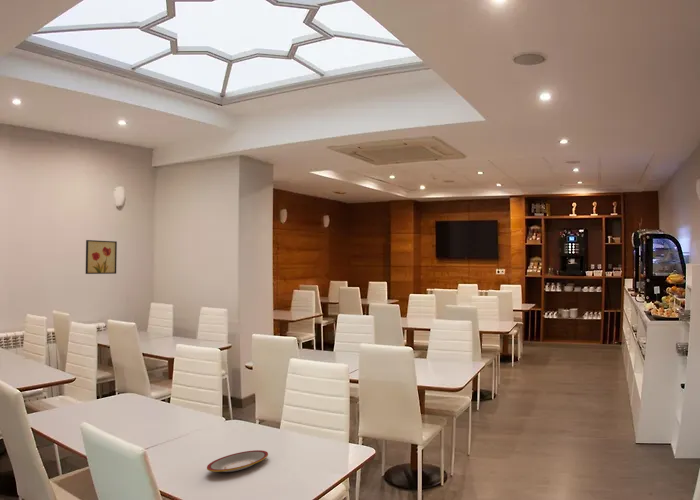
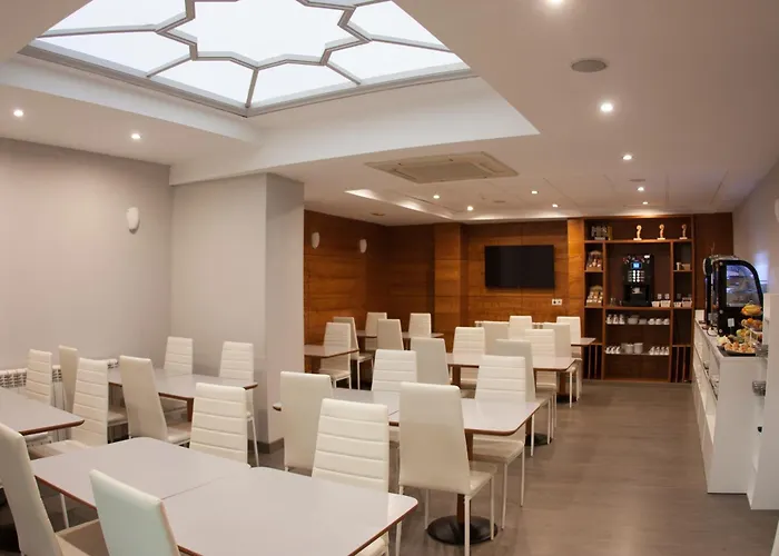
- plate (238, 463)
- wall art (101, 257)
